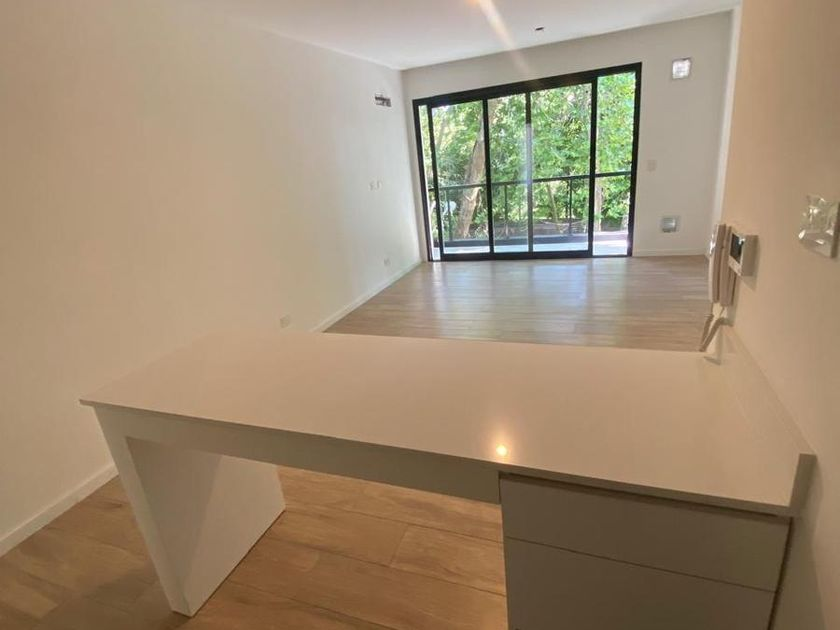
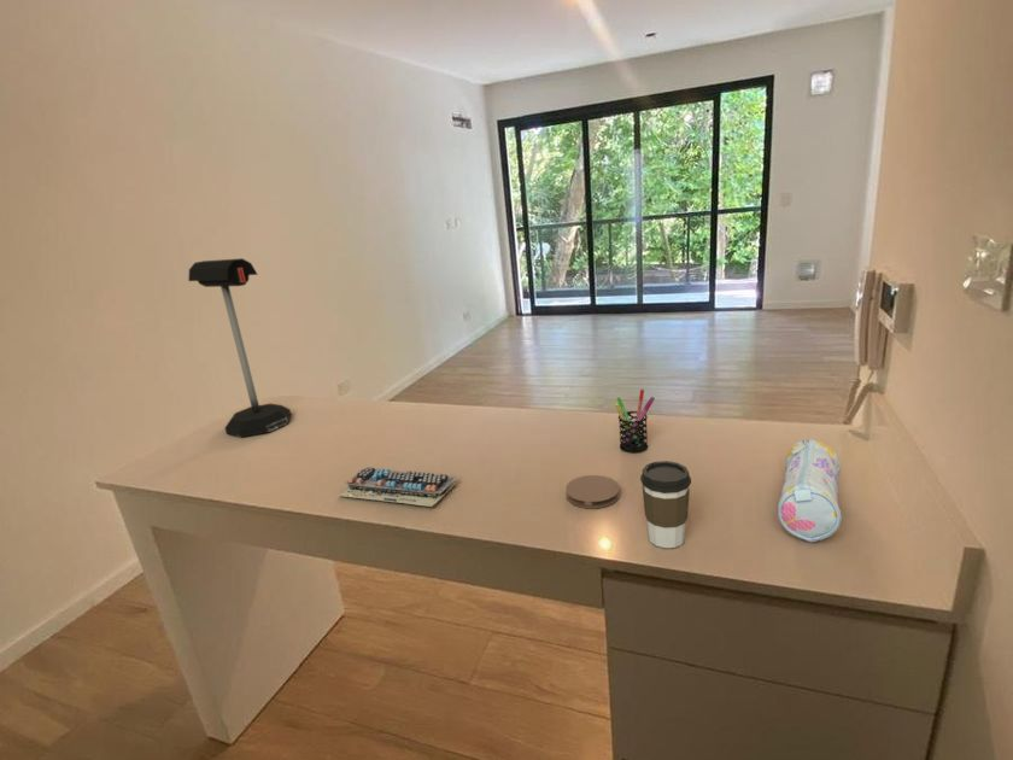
+ pencil case (810, 486)
+ computer keyboard (397, 483)
+ pen holder (631, 419)
+ mailbox (239, 345)
+ coaster (592, 491)
+ coffee cup (666, 504)
